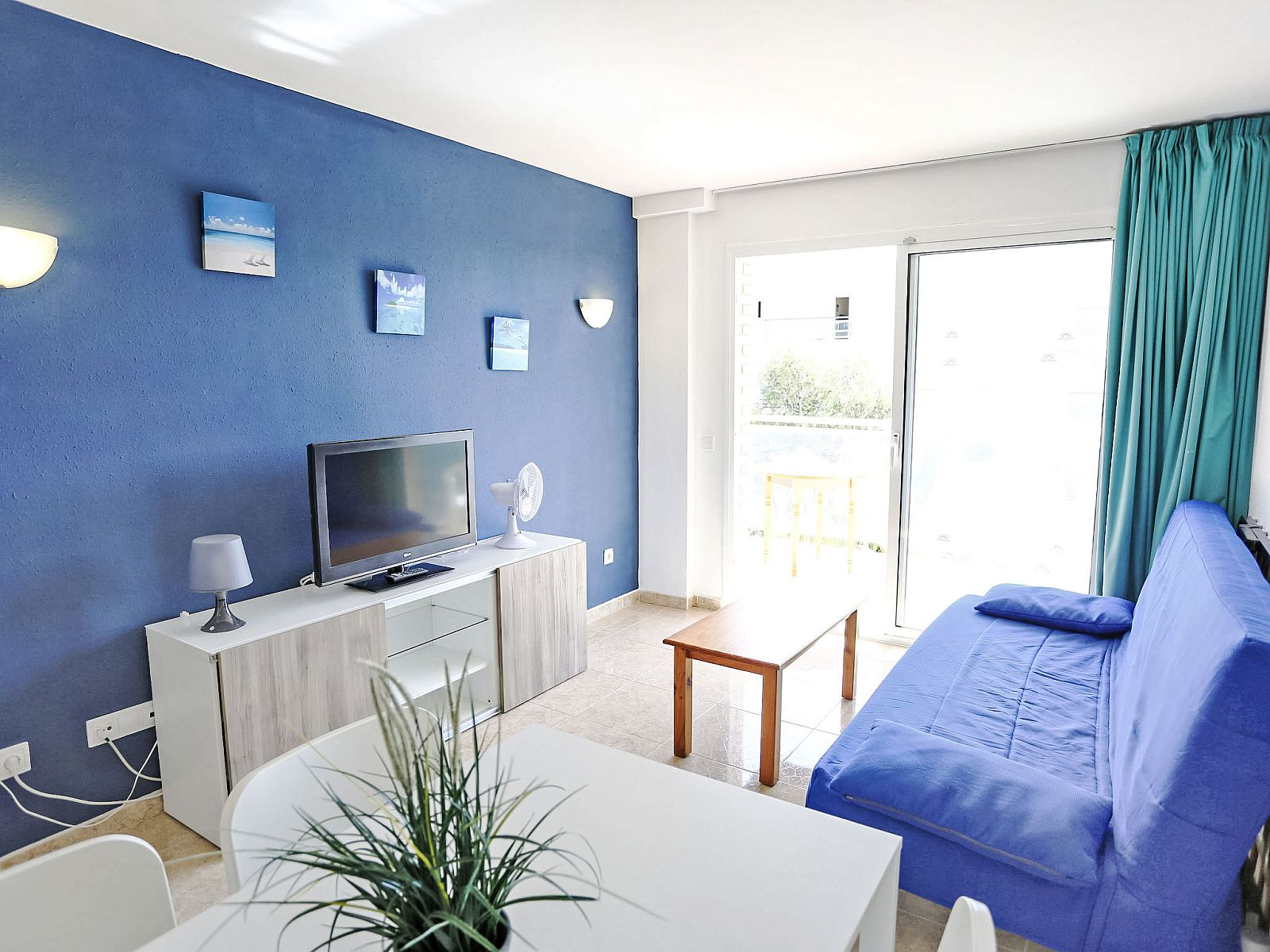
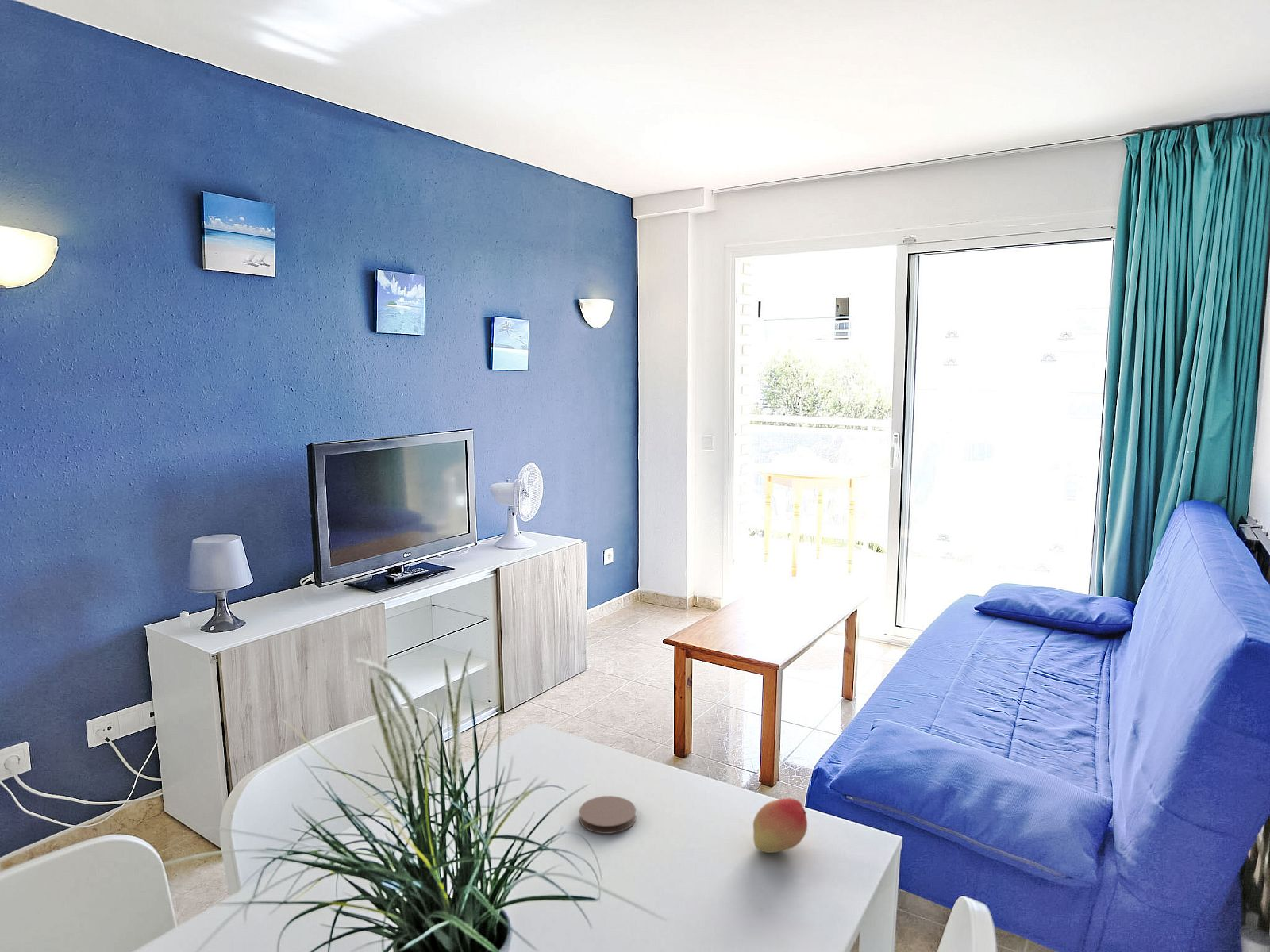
+ coaster (607, 814)
+ fruit (781, 825)
